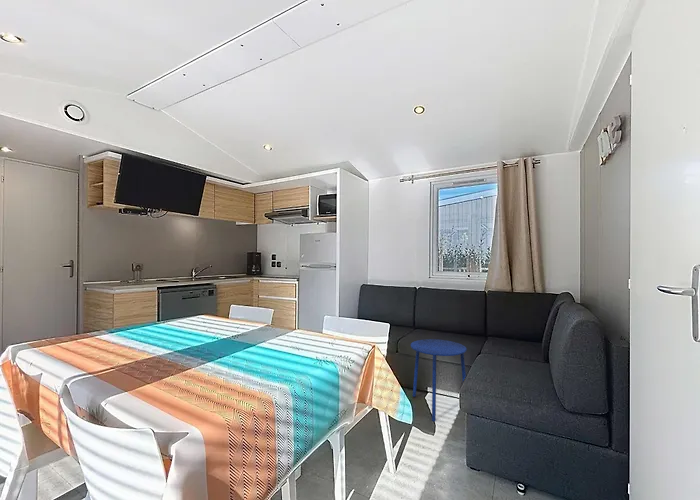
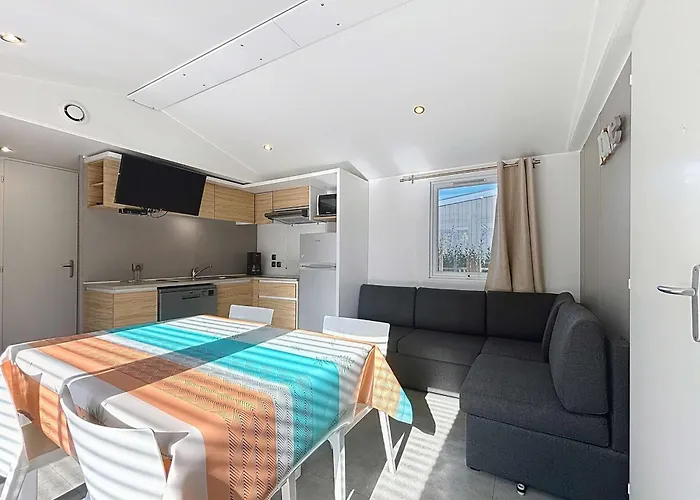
- side table (435, 377)
